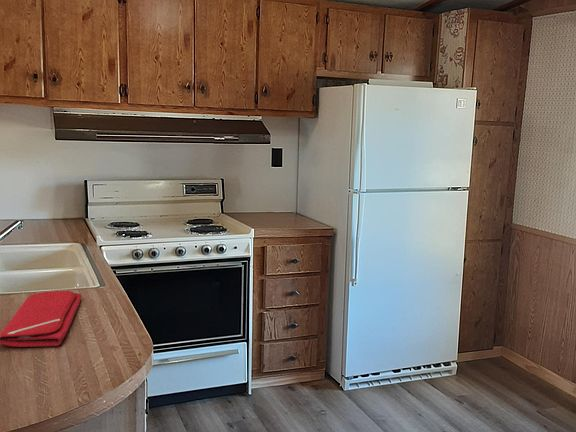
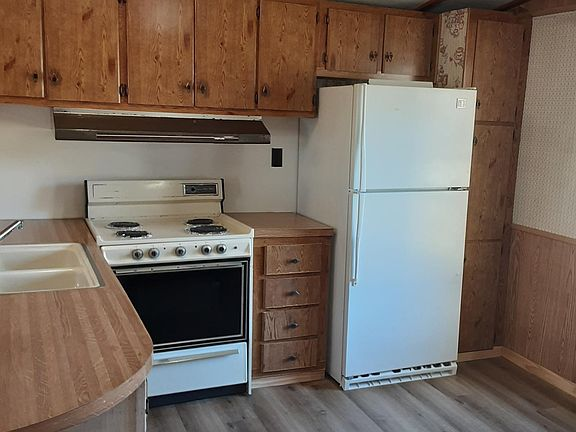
- dish drying mat (44, 314)
